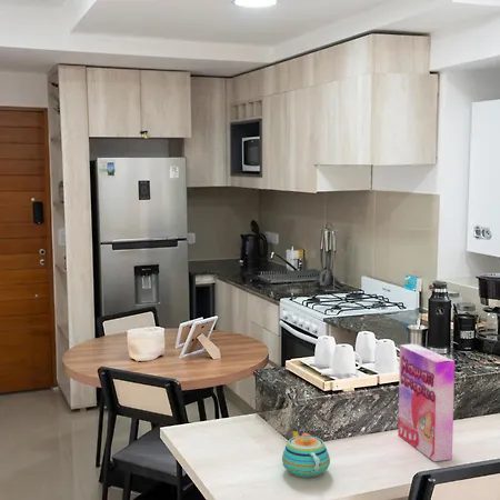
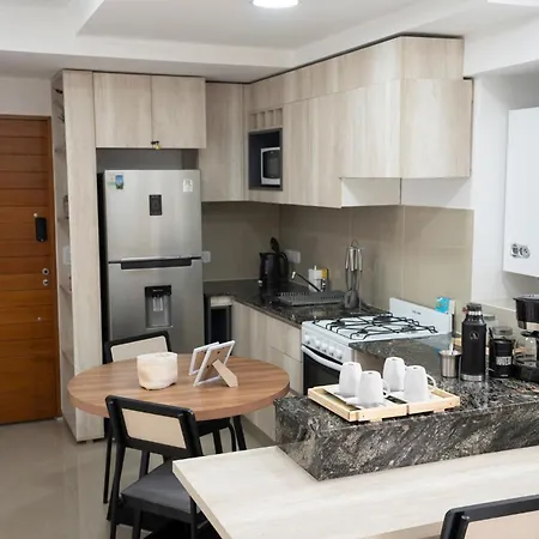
- cereal box (424, 399)
- teapot (304, 451)
